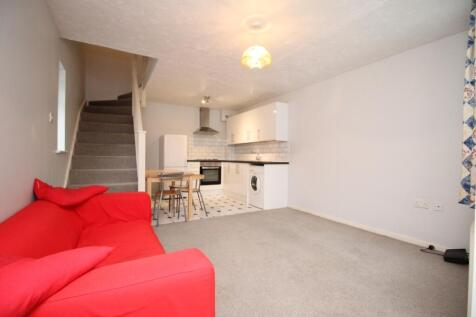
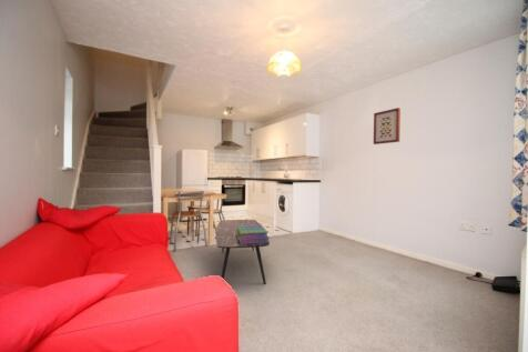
+ stack of books (251, 233)
+ coffee table (240, 247)
+ wall art (386, 127)
